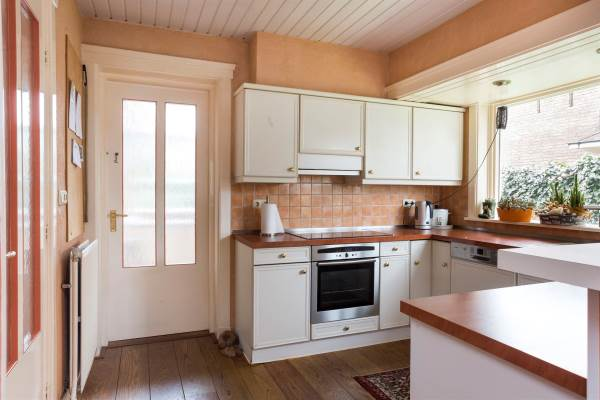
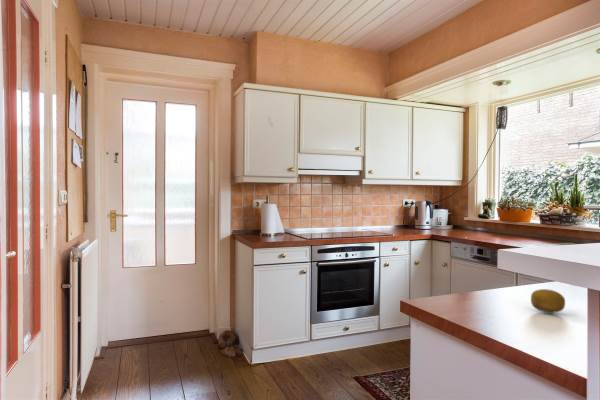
+ fruit (547, 300)
